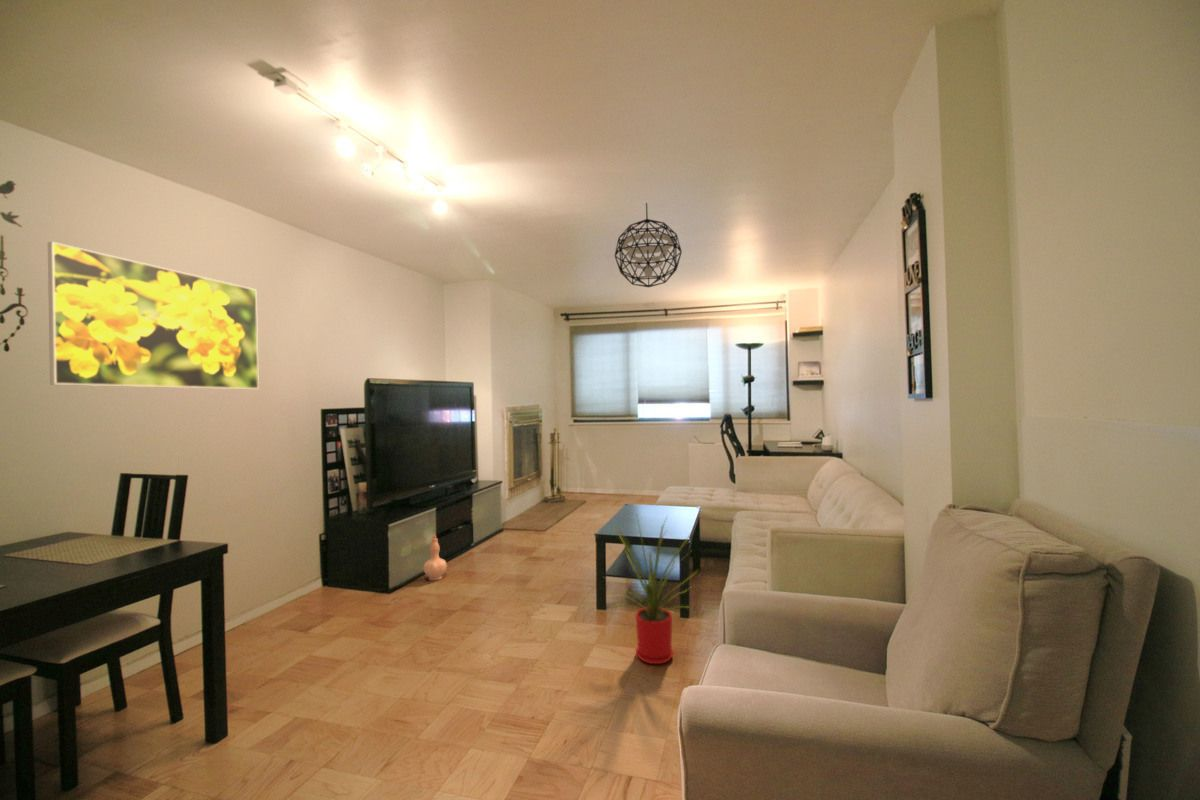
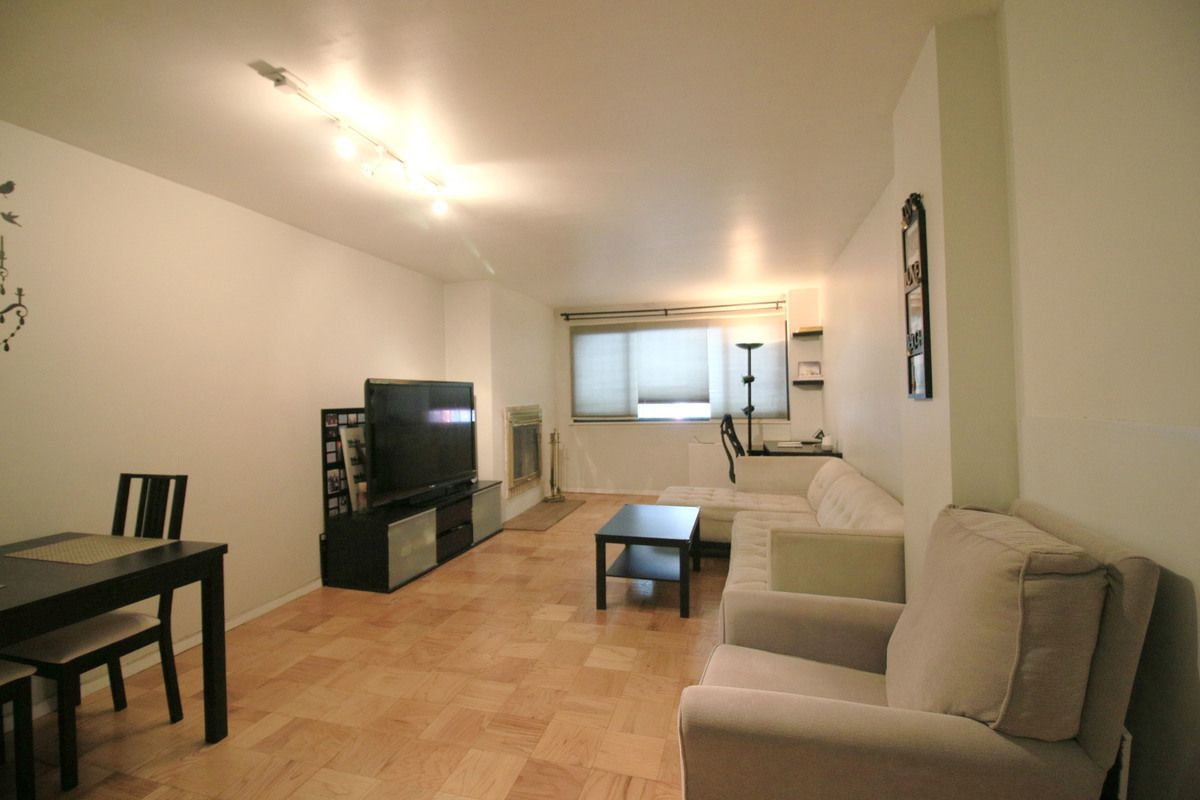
- house plant (654, 589)
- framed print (171, 328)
- pendant light (647, 245)
- vase (435, 556)
